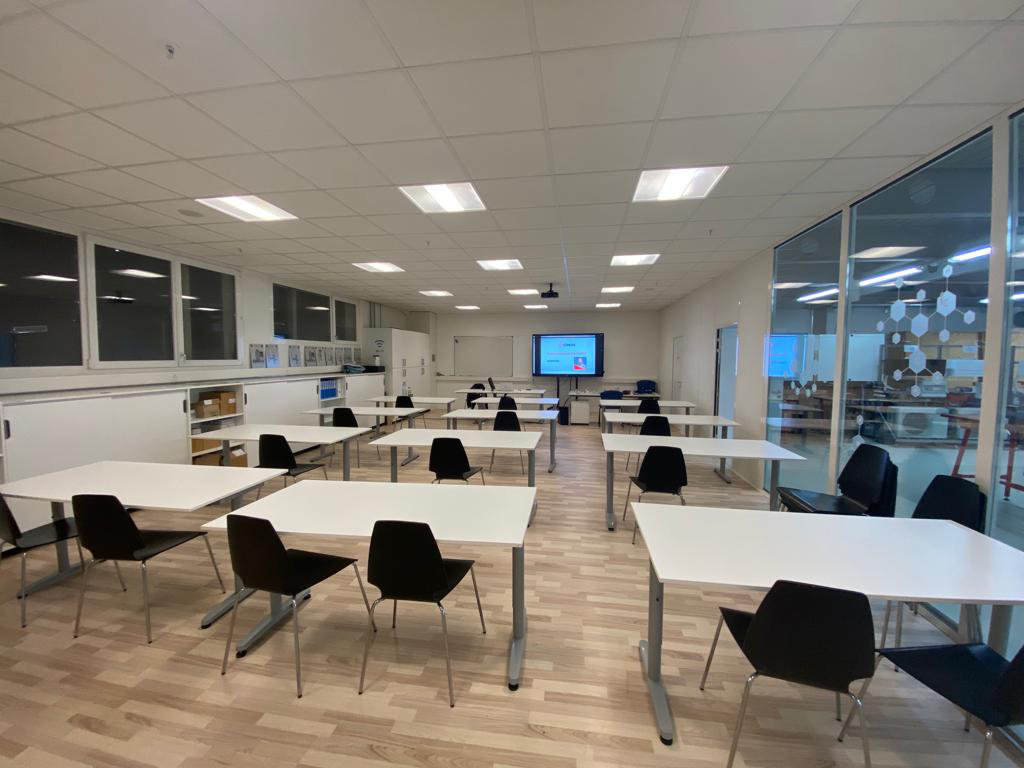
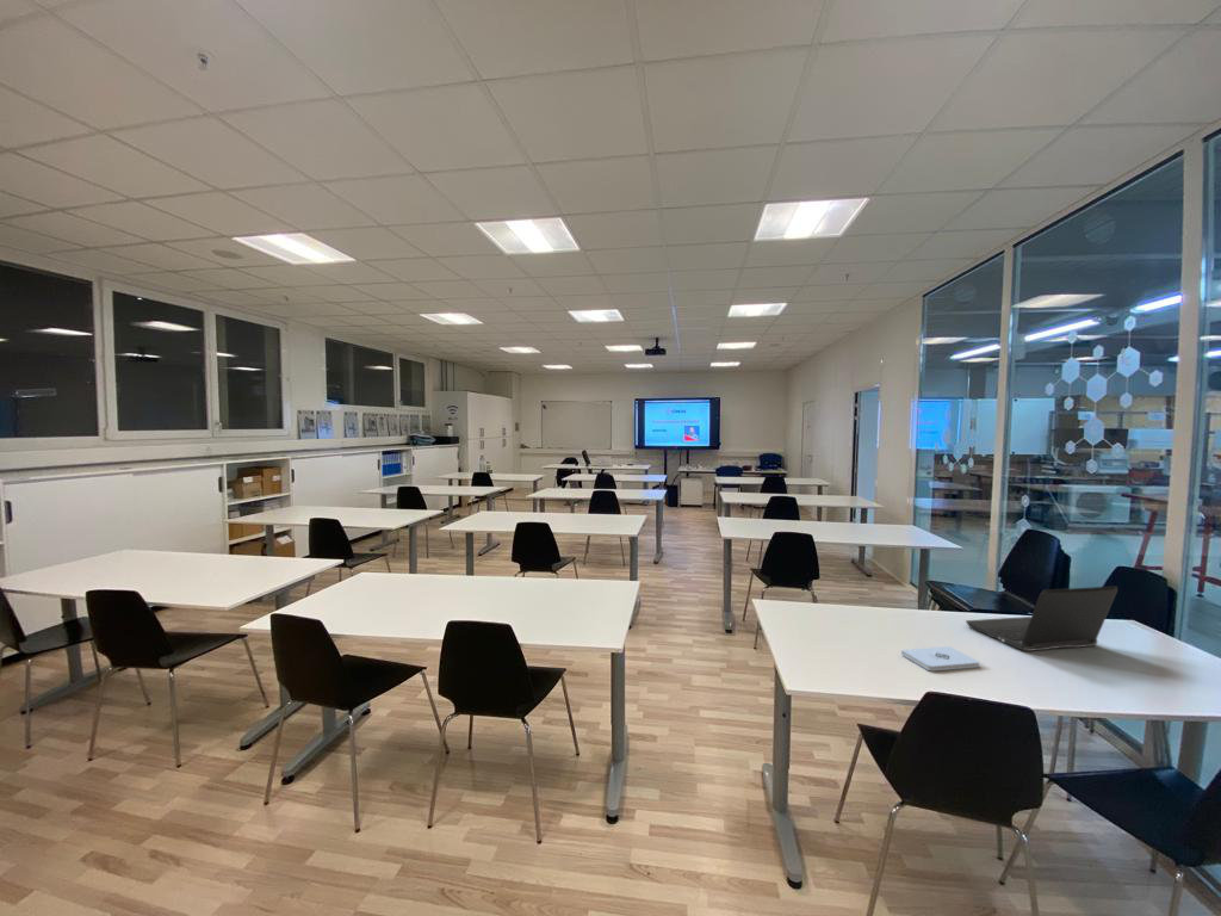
+ notepad (940, 657)
+ laptop computer (1035, 607)
